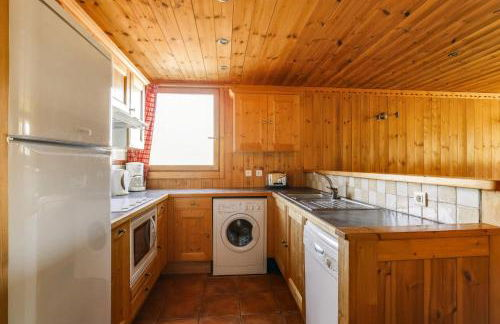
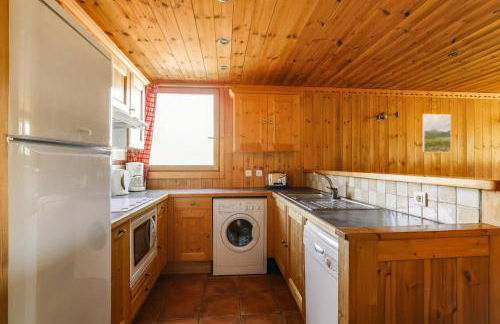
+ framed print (436, 133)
